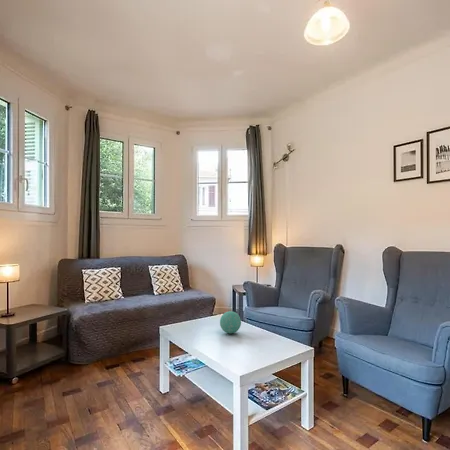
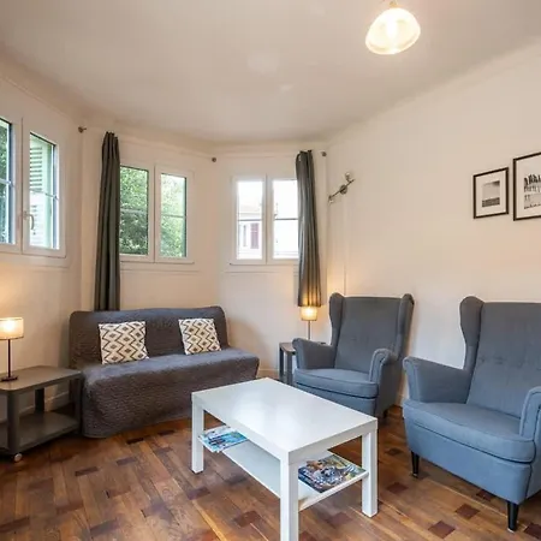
- decorative ball (230, 322)
